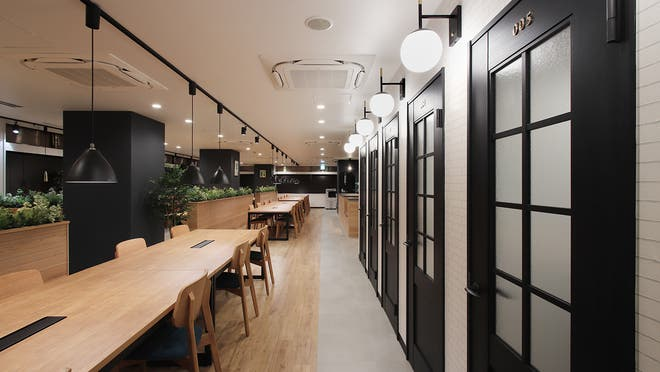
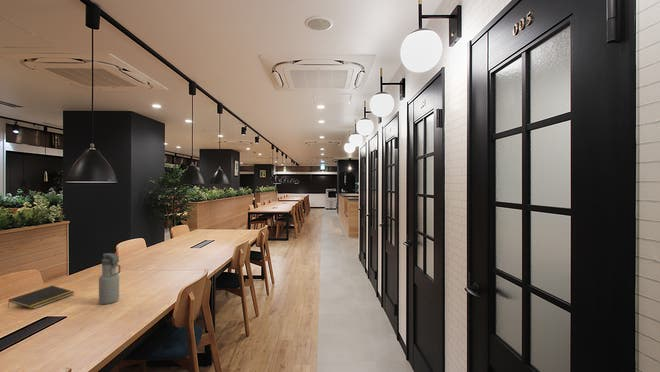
+ notepad (43, 296)
+ water bottle (109, 277)
